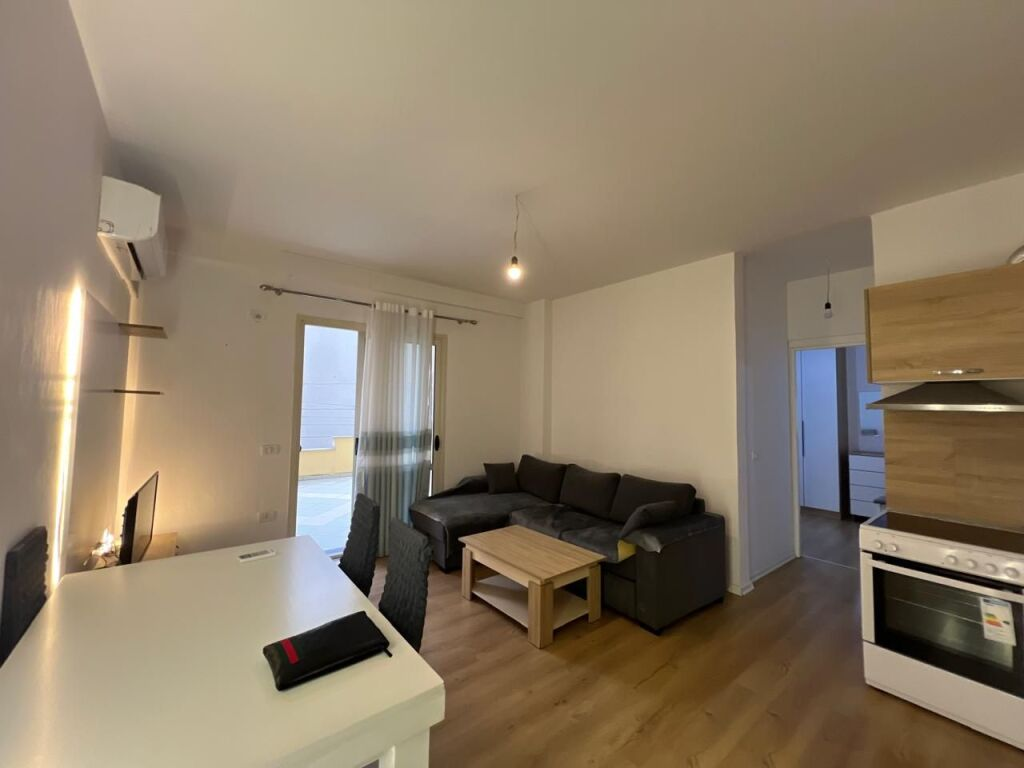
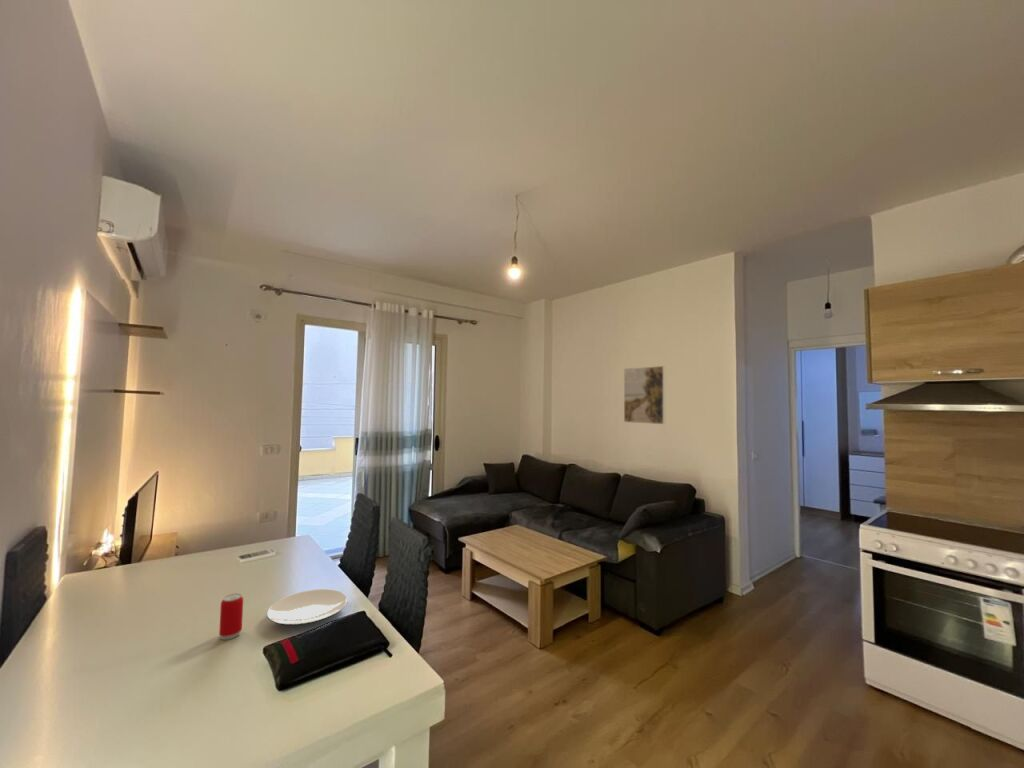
+ beverage can (231, 615)
+ plate (308, 609)
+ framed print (643, 395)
